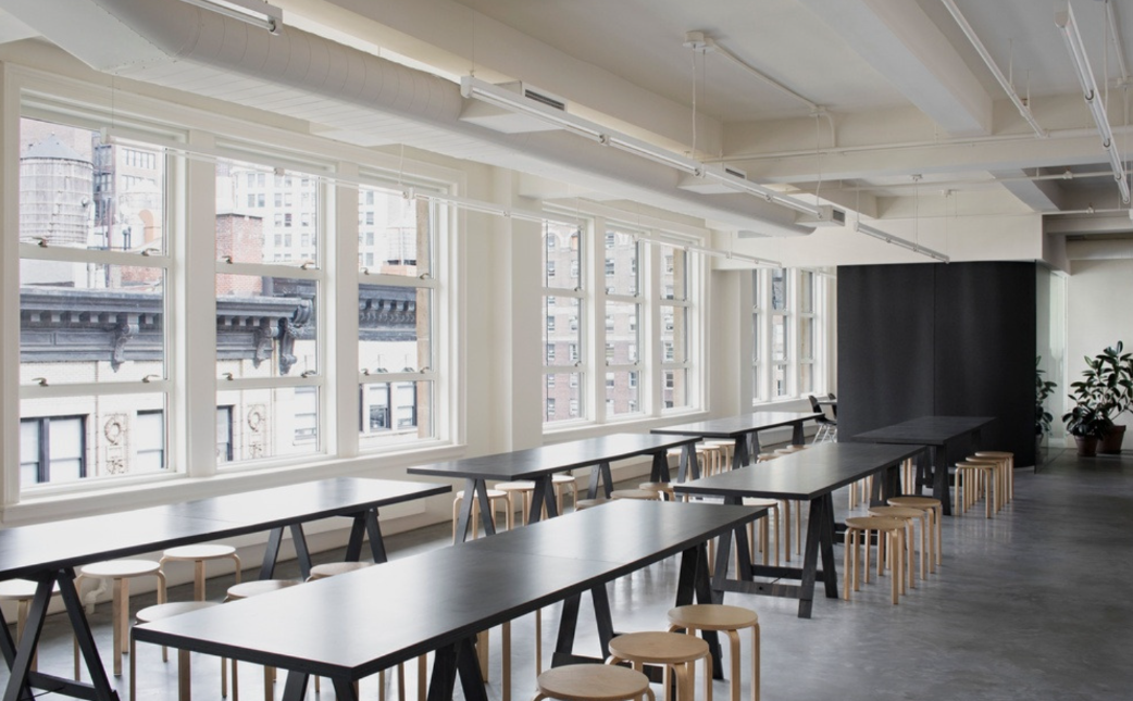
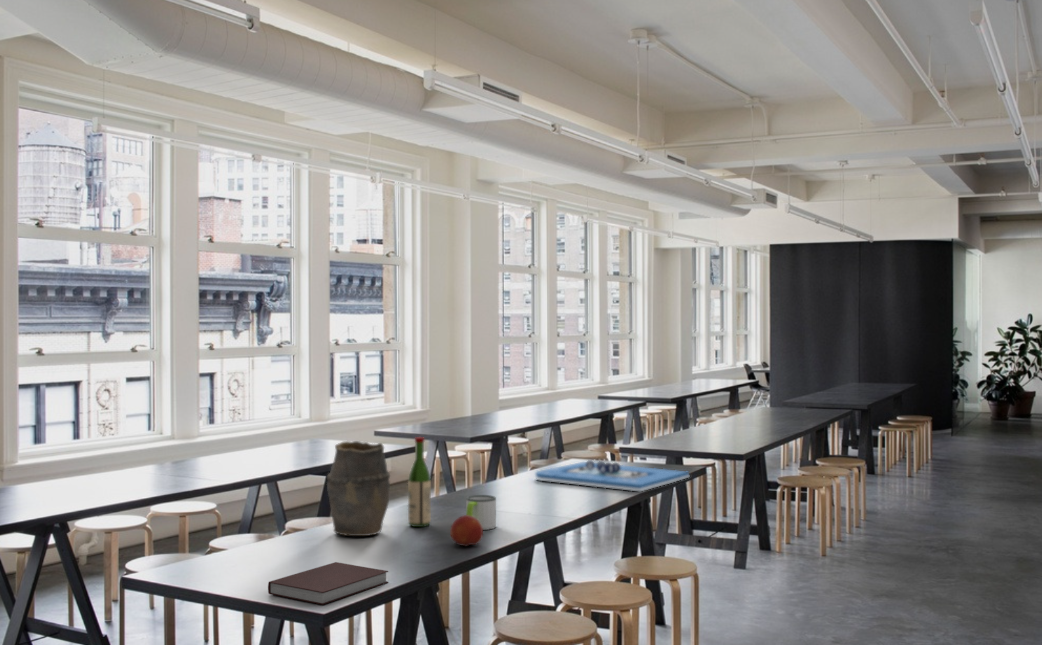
+ architectural model (609, 470)
+ wine bottle (419, 481)
+ fruit (466, 530)
+ mug (478, 513)
+ vase (358, 488)
+ notebook (329, 582)
